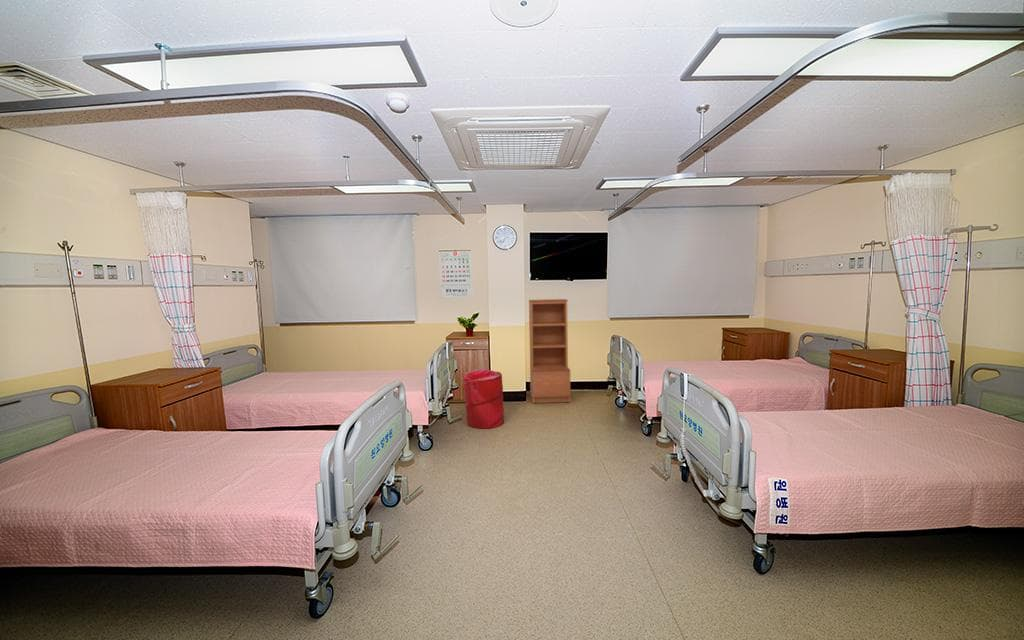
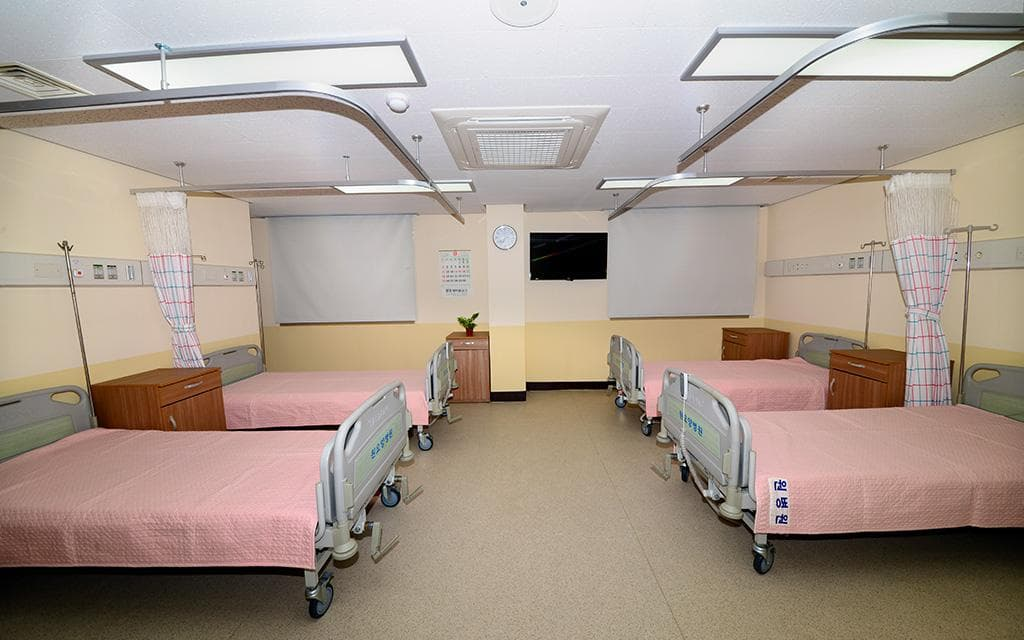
- bookshelf (548, 349)
- laundry hamper (483, 397)
